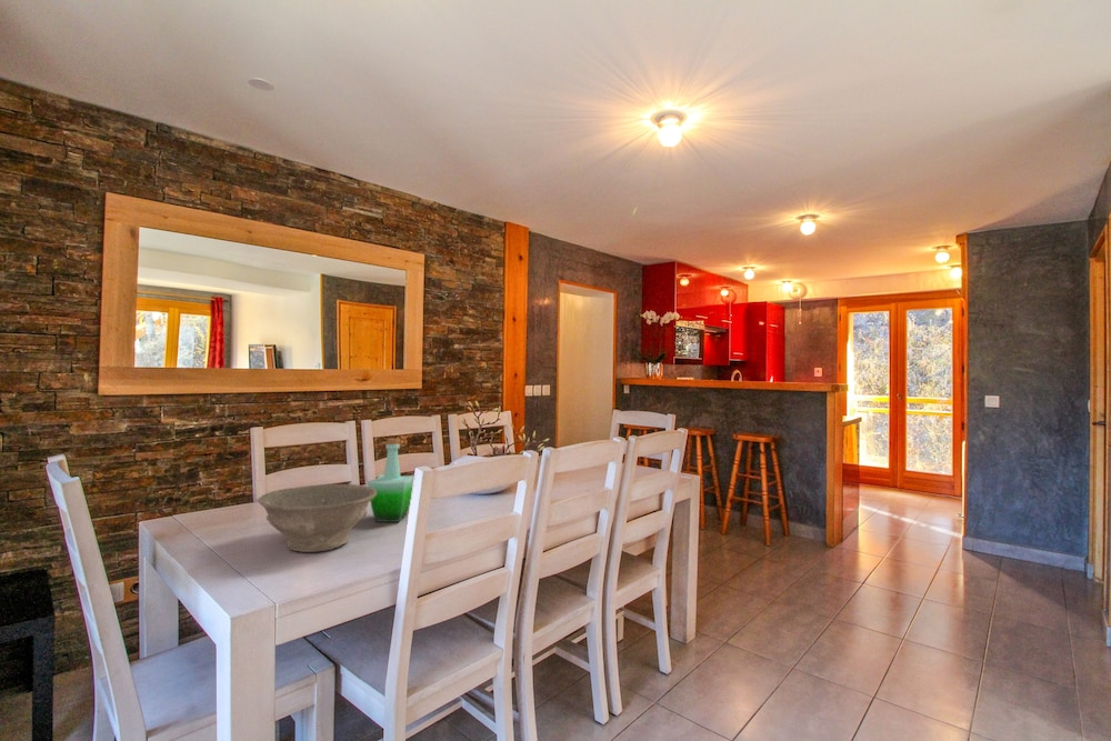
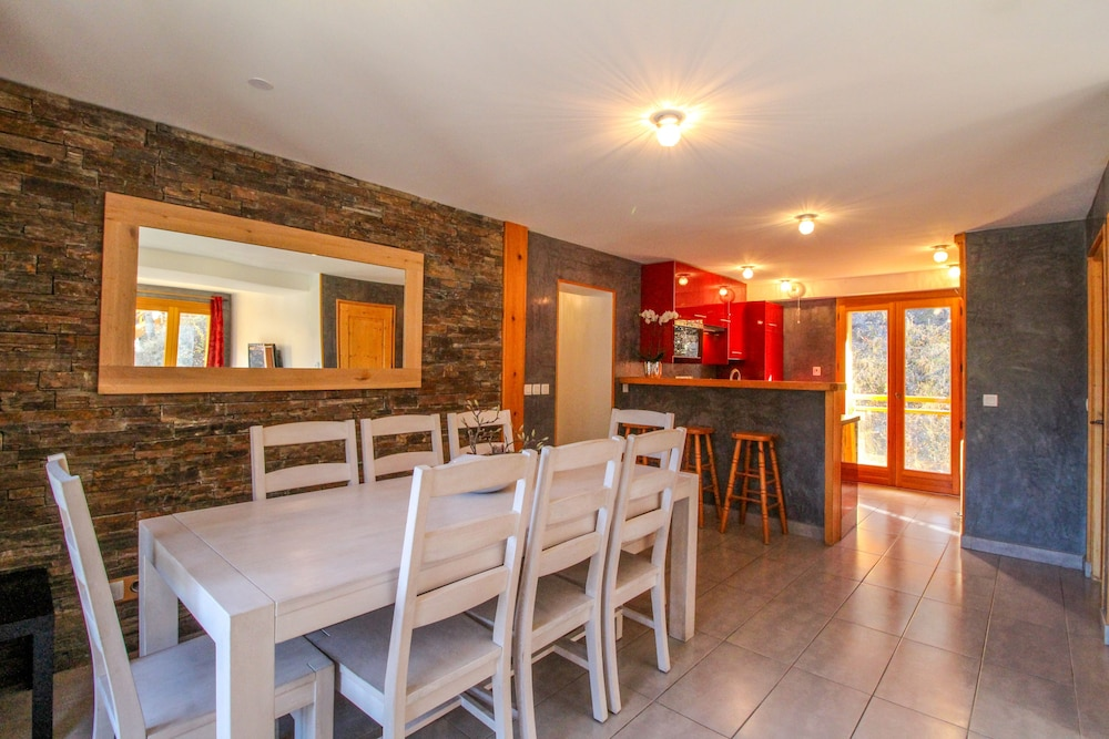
- bottle (391, 479)
- bowl (318, 518)
